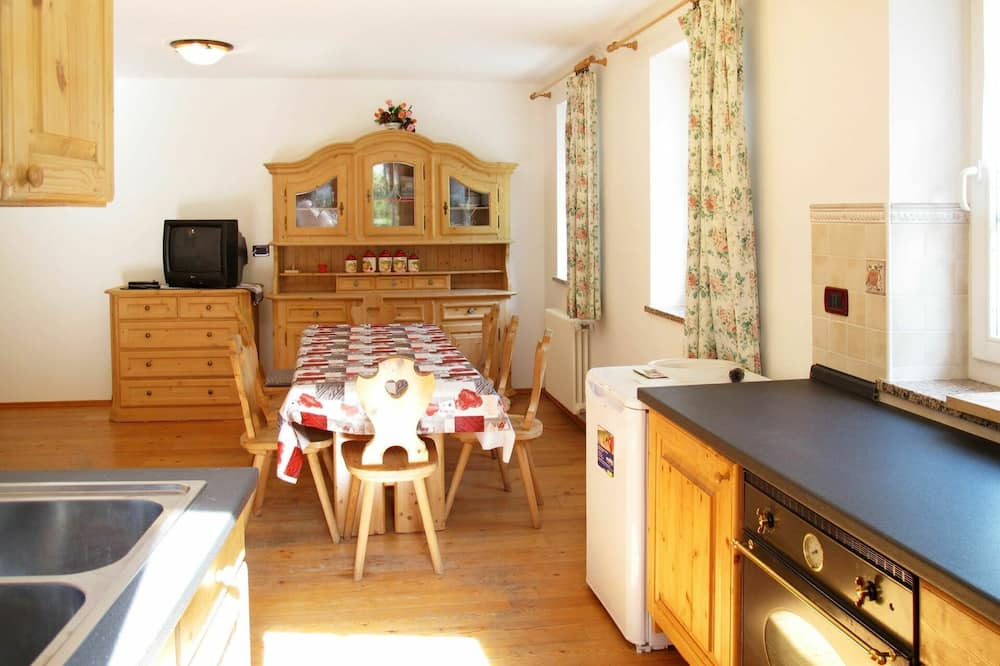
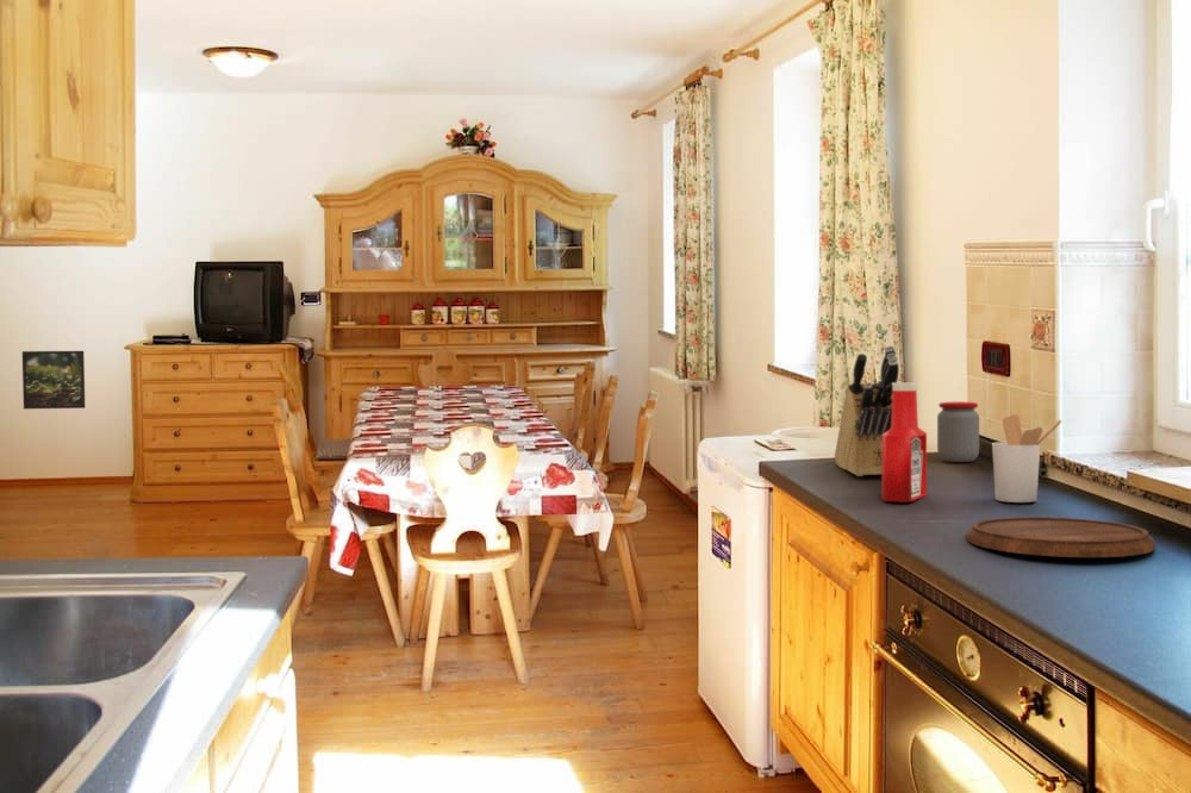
+ jar (958, 431)
+ utensil holder (1028, 457)
+ cutting board (1058, 535)
+ soap bottle (904, 441)
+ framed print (54, 380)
+ knife block (869, 410)
